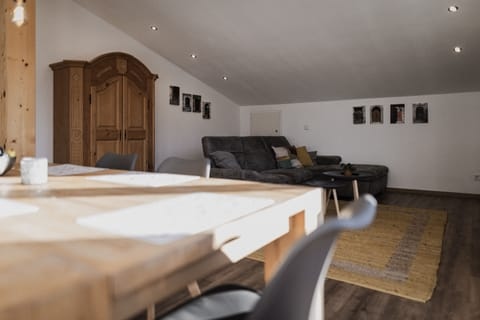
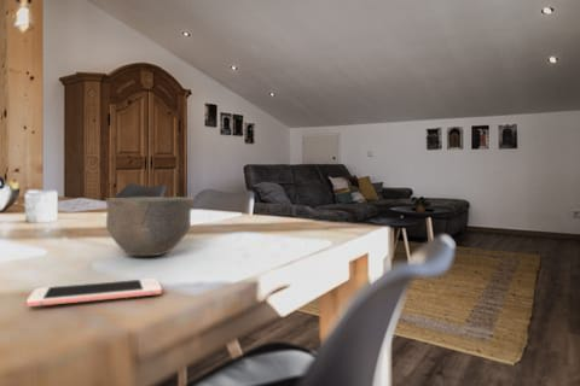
+ bowl (151, 226)
+ cell phone (98, 291)
